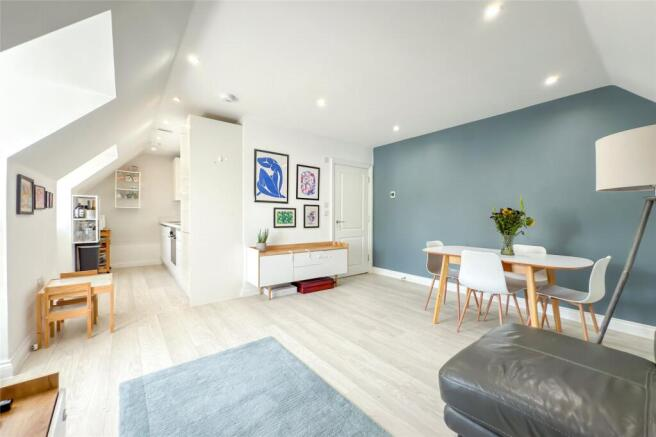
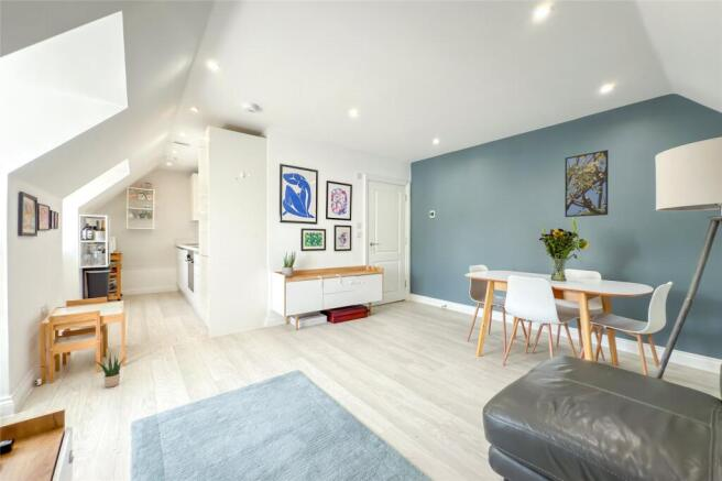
+ potted plant (111, 369)
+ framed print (586, 185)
